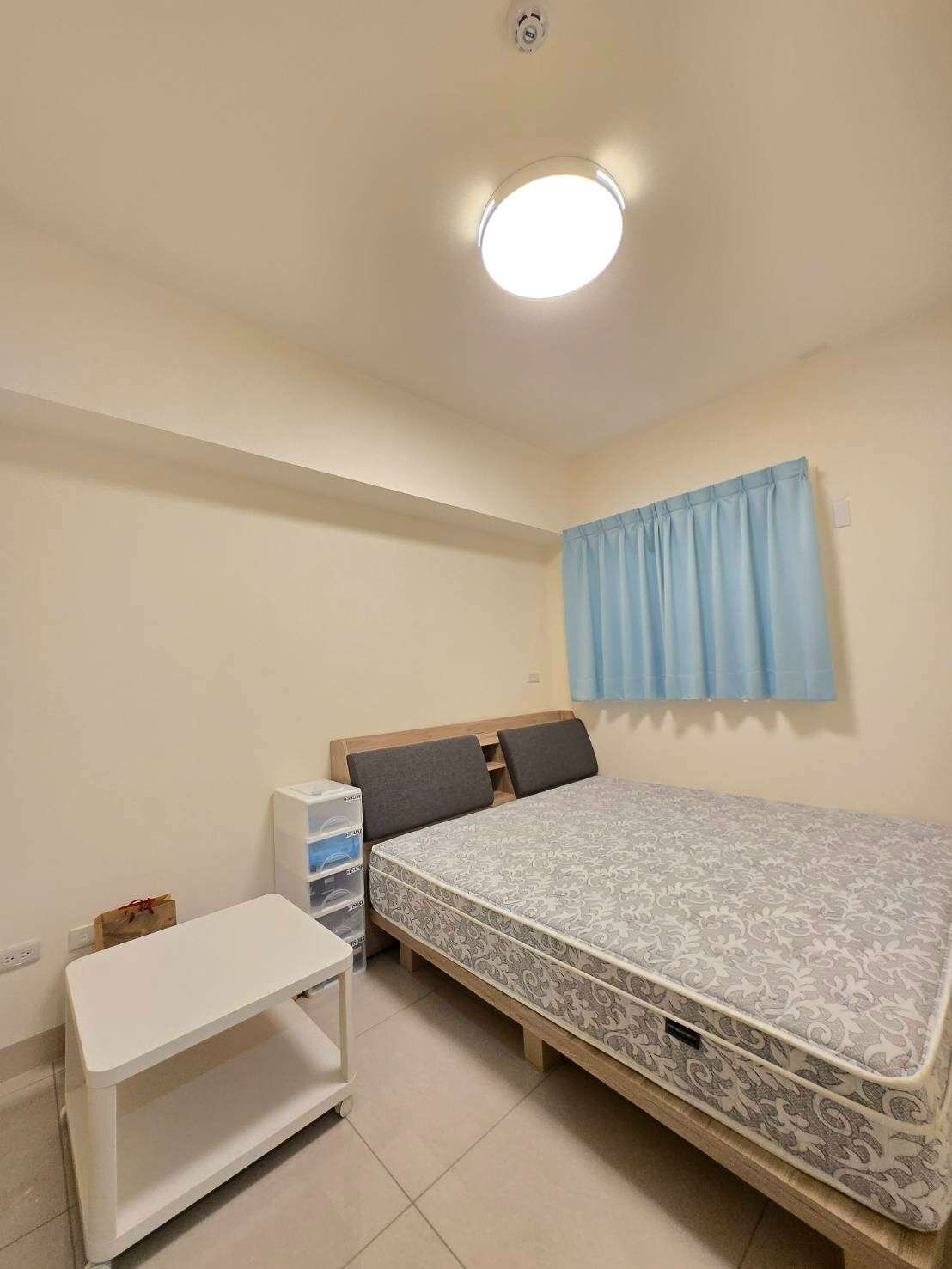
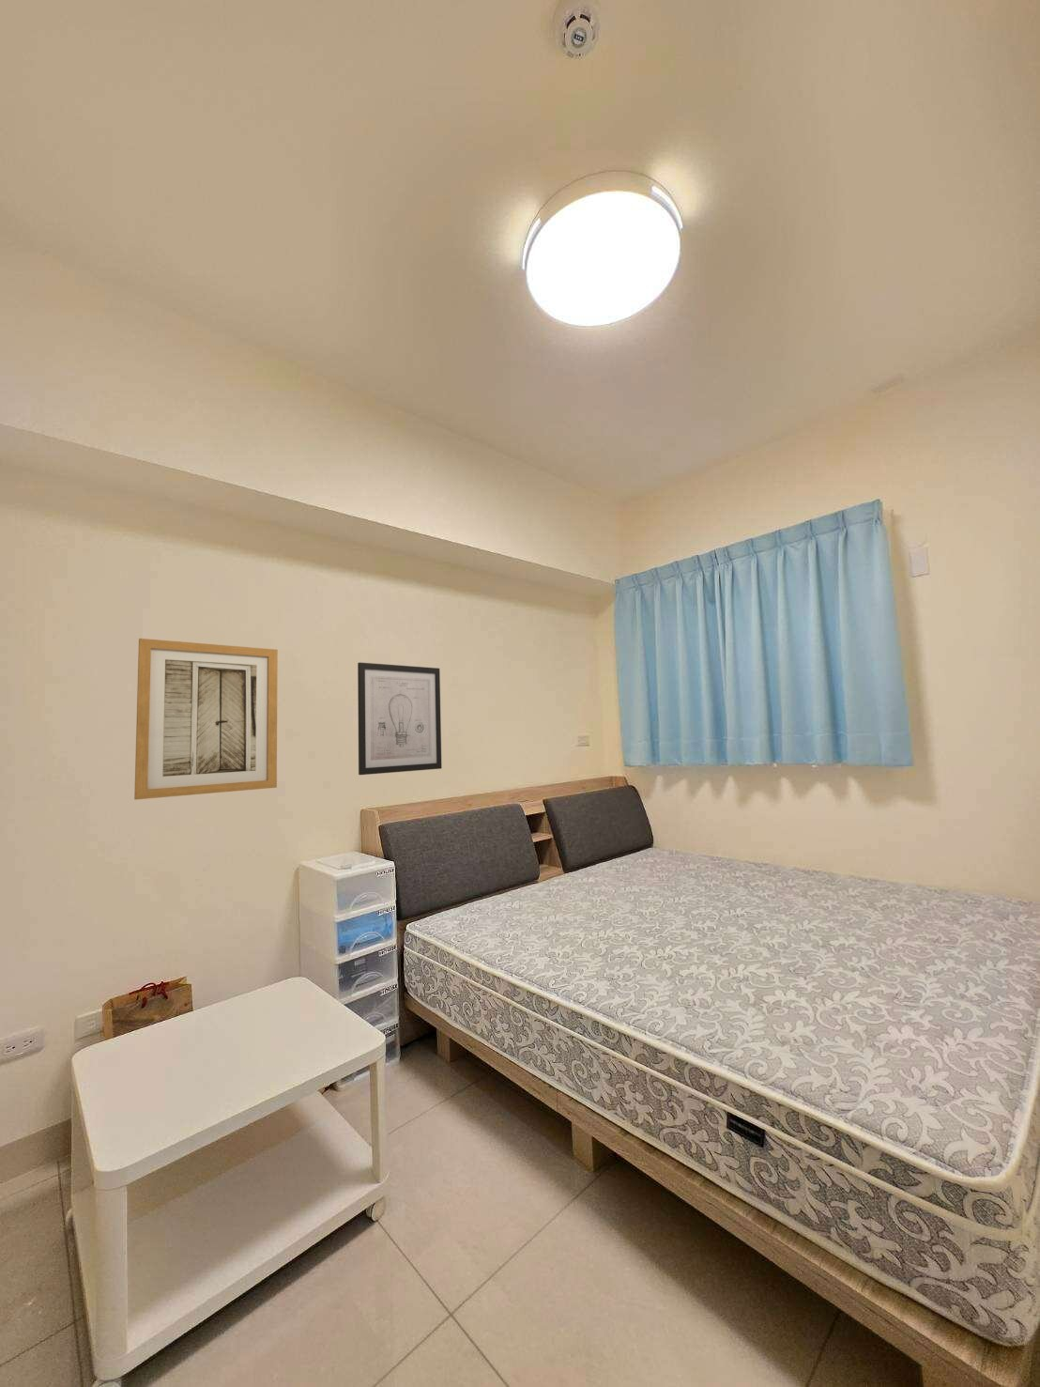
+ wall art (211, 717)
+ wall art (401, 717)
